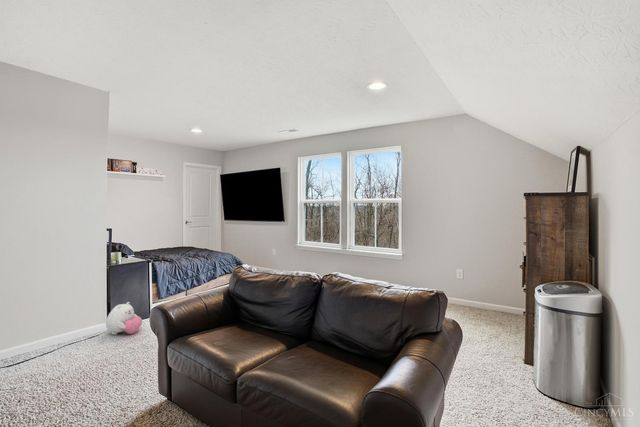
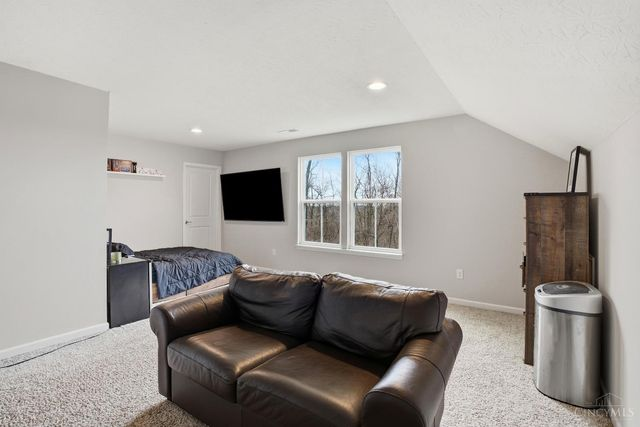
- plush toy (123, 318)
